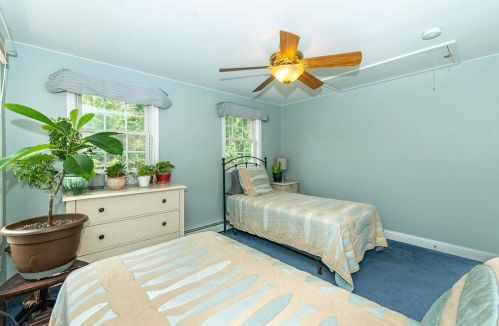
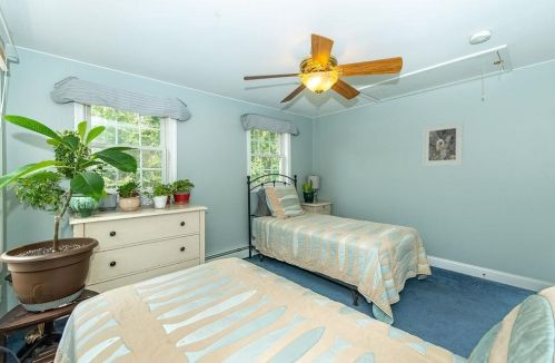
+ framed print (442, 145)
